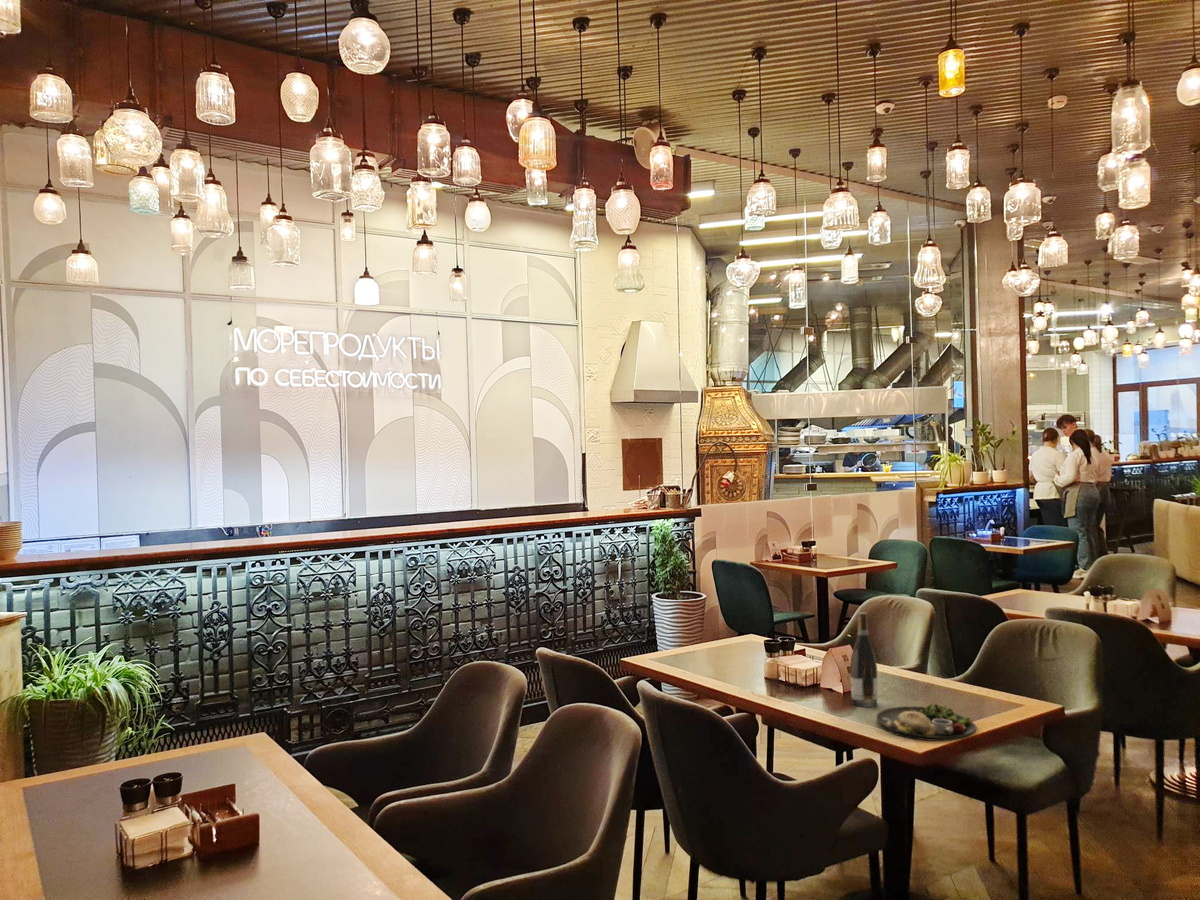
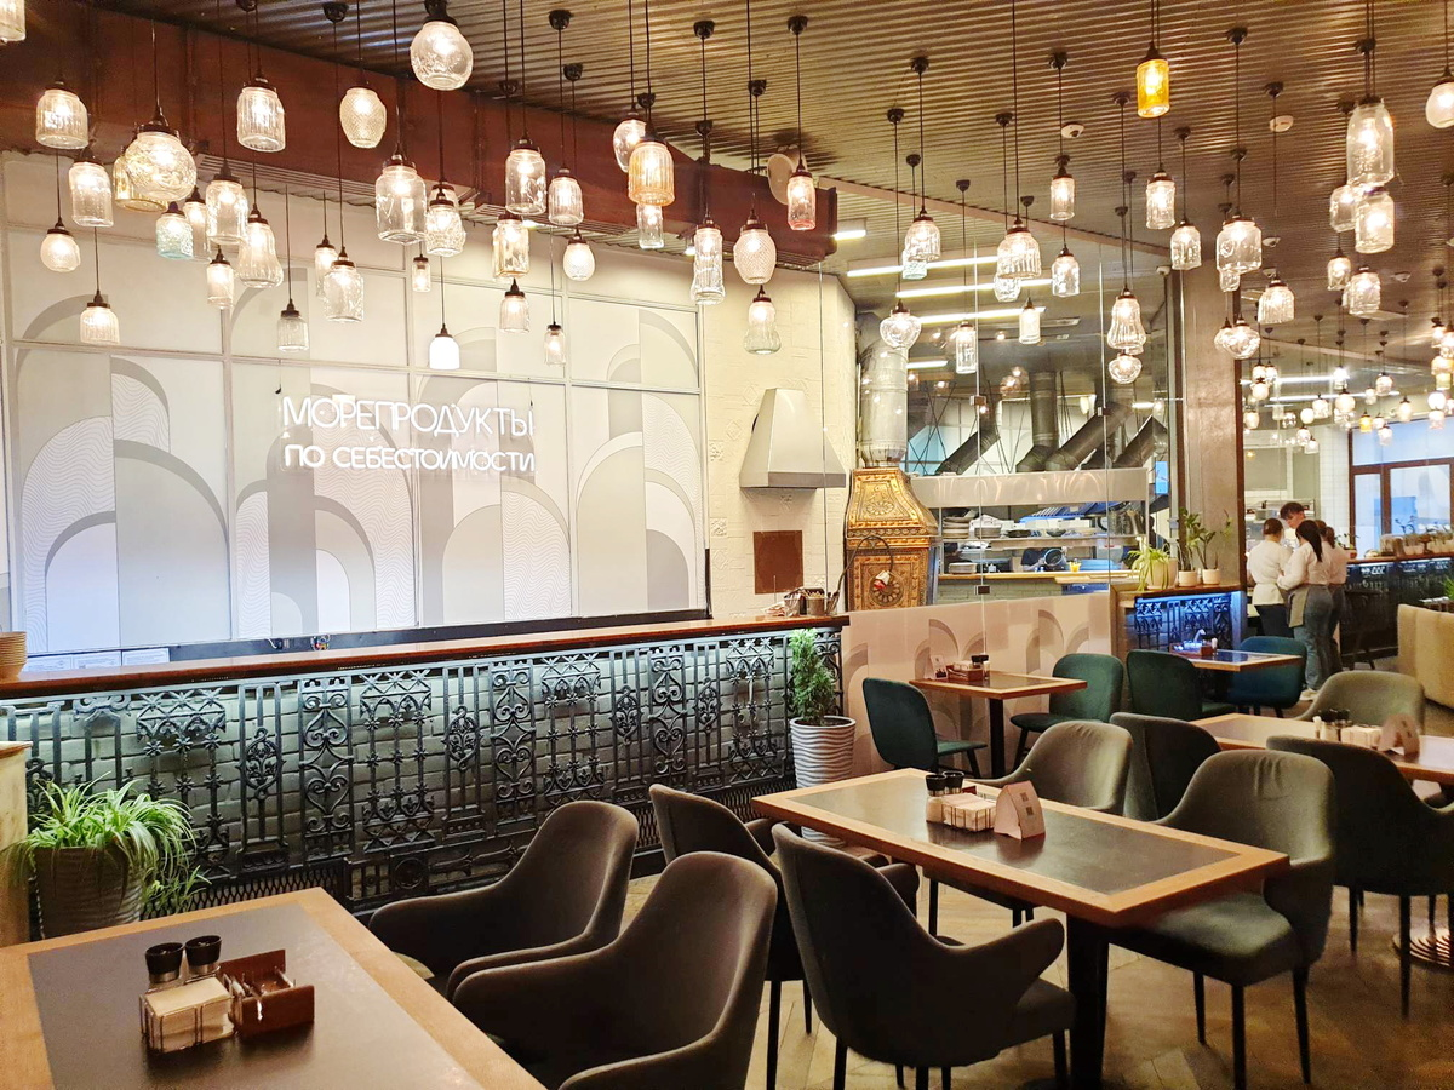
- wine bottle (863, 658)
- dinner plate (925, 716)
